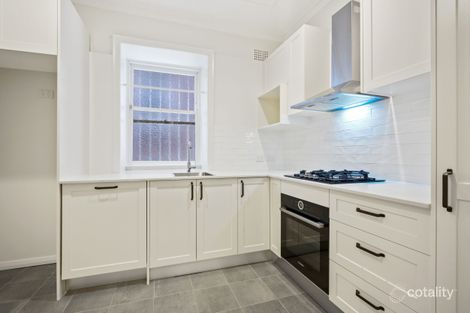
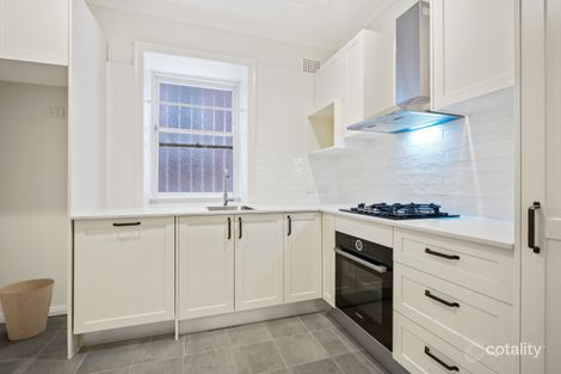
+ trash can (27, 308)
